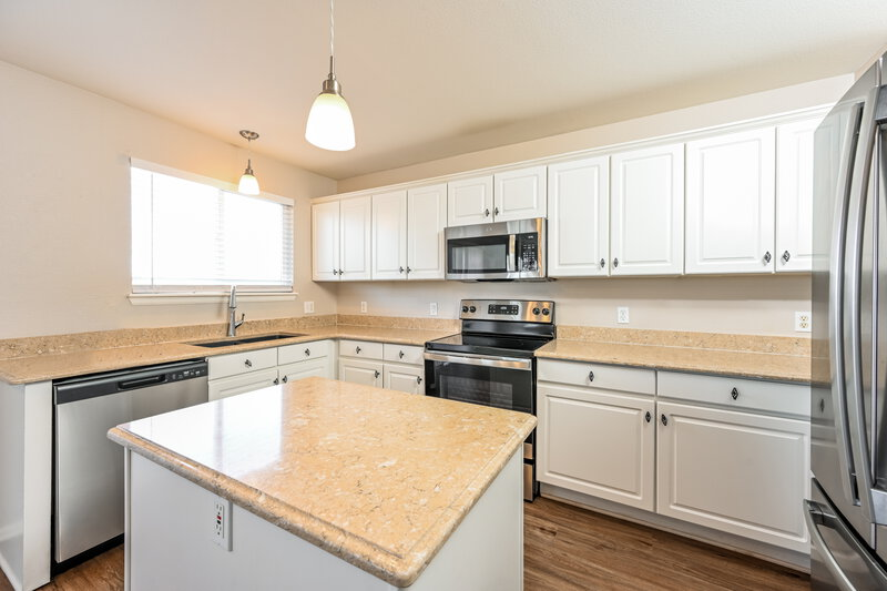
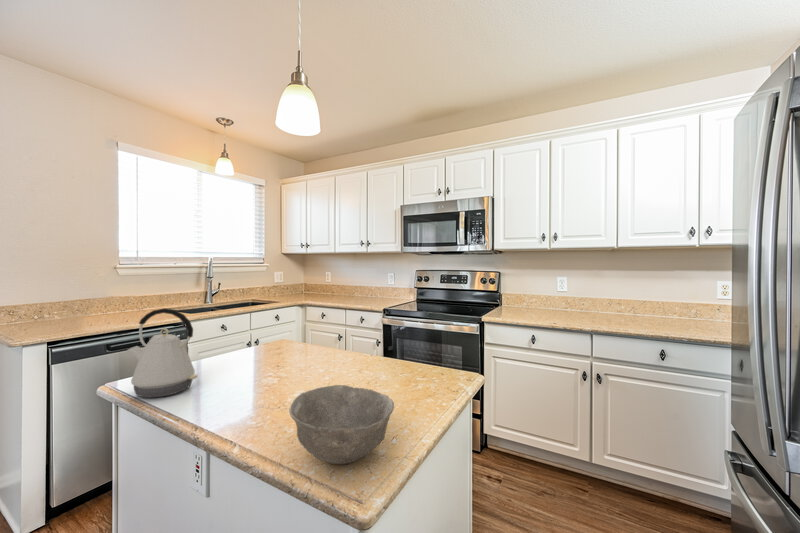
+ kettle (162, 349)
+ bowl (343, 426)
